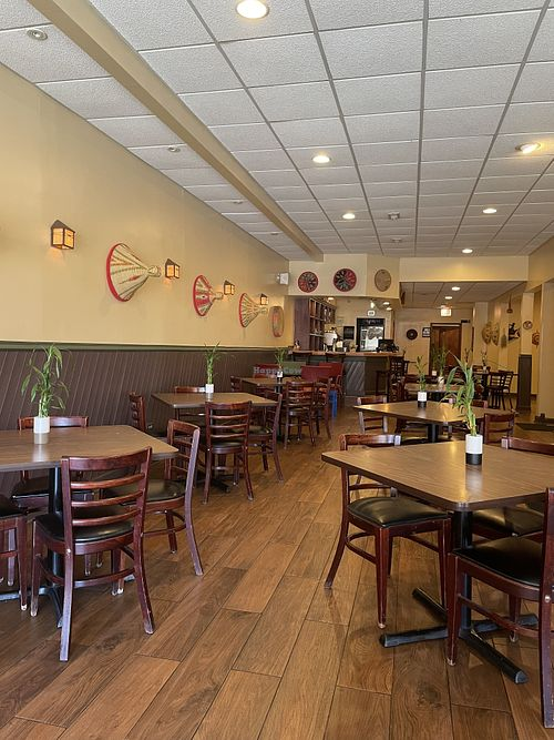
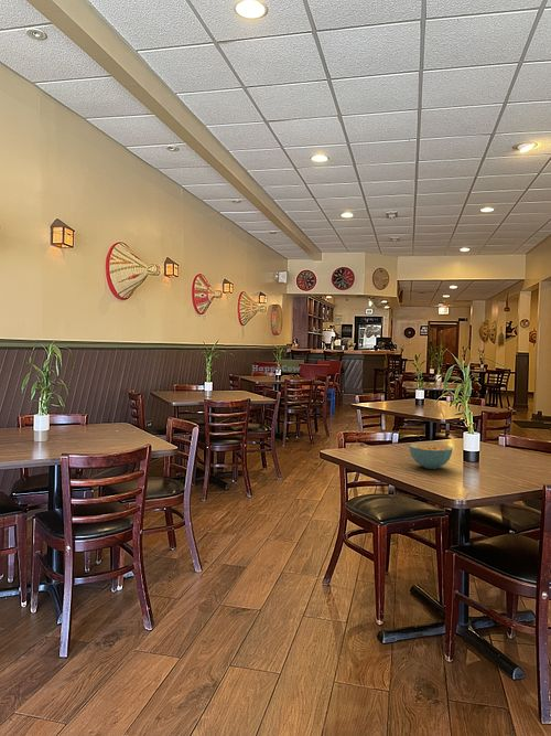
+ cereal bowl (430, 457)
